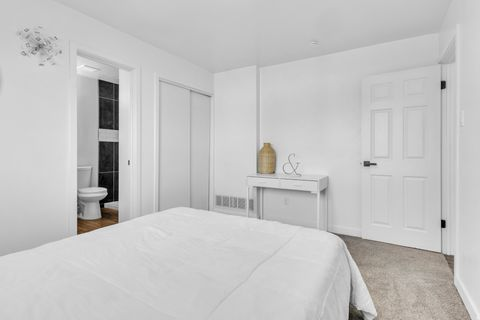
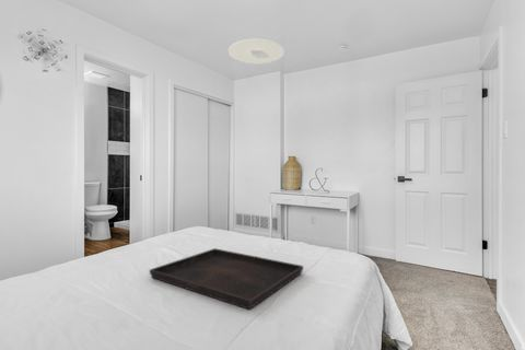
+ ceiling light (256, 49)
+ serving tray (228, 271)
